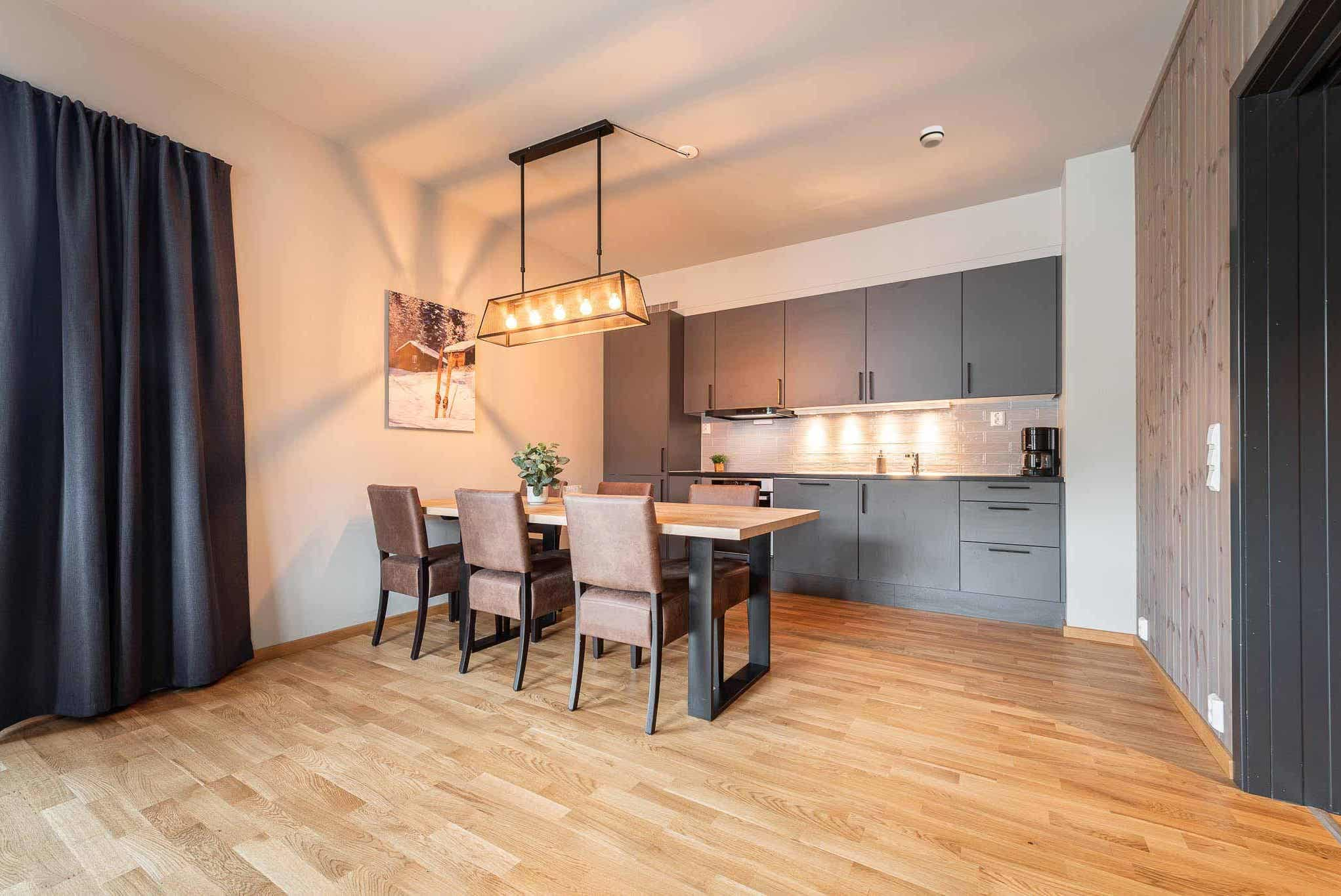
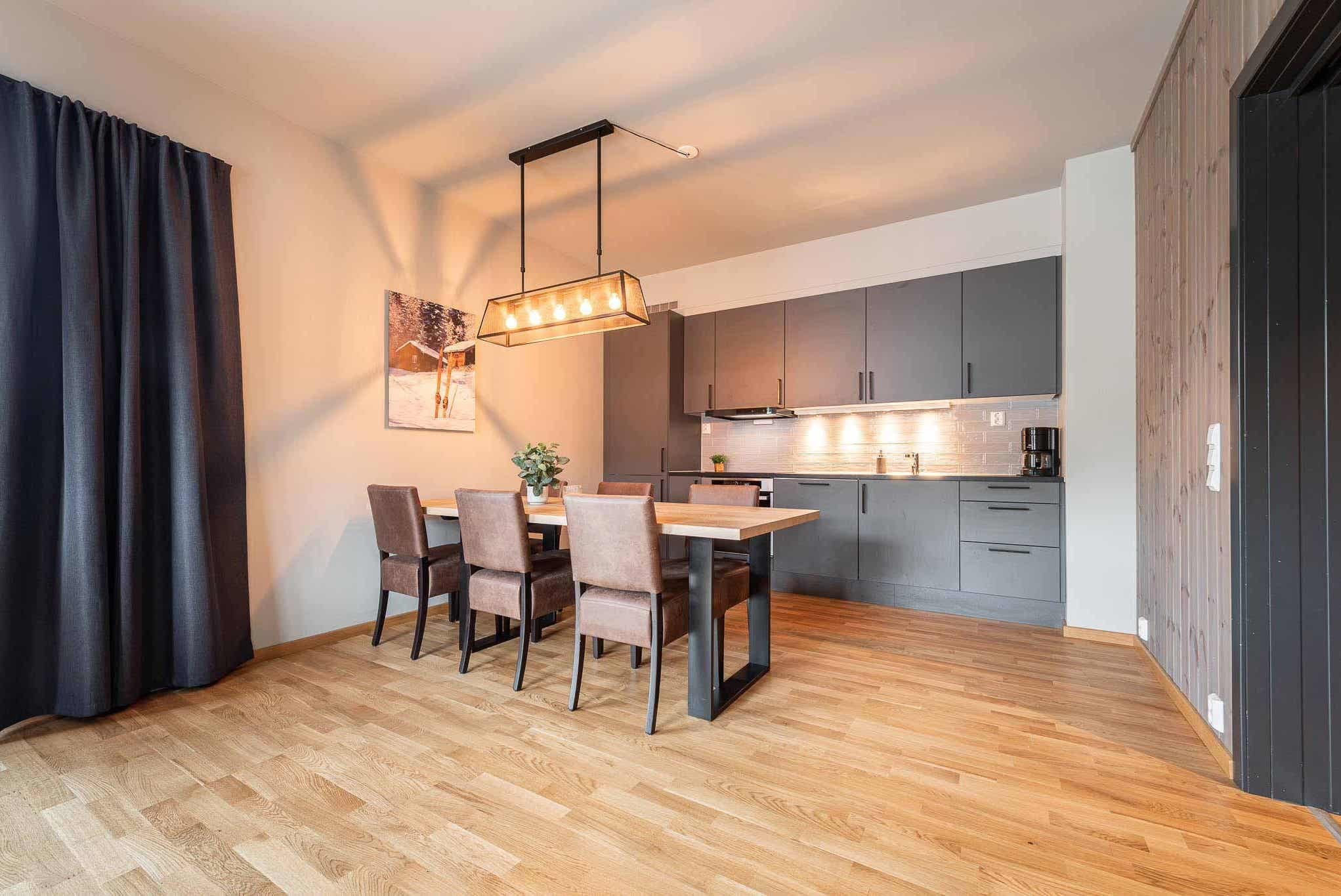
- smoke detector (931, 137)
